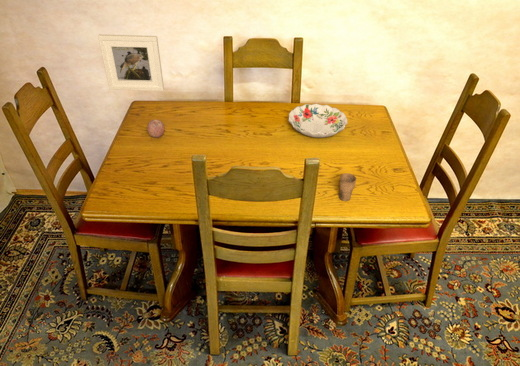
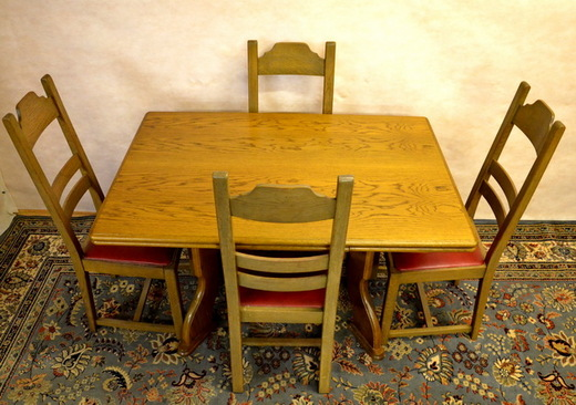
- fruit (156, 128)
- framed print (132, 63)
- decorative bowl (317, 123)
- cup (346, 185)
